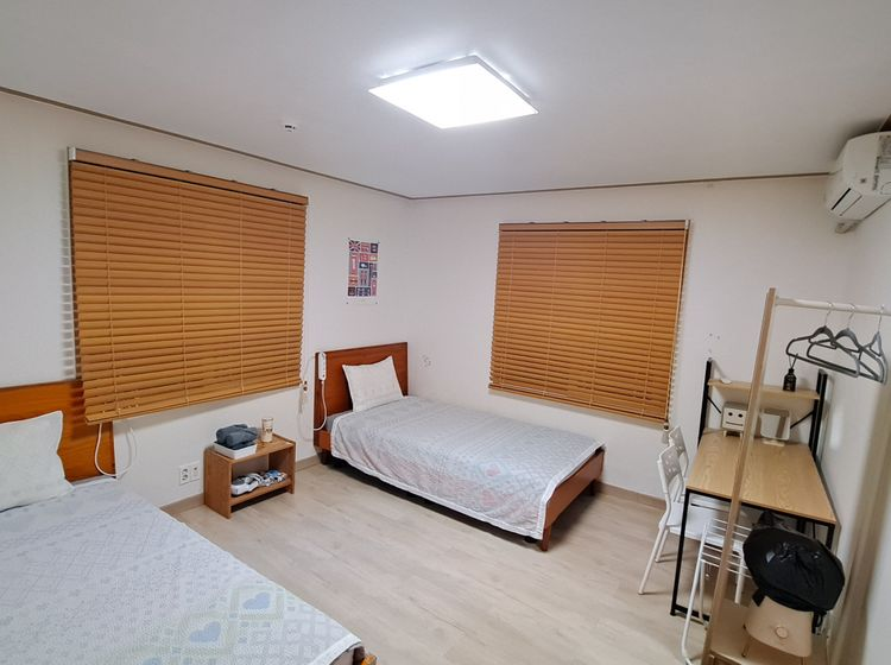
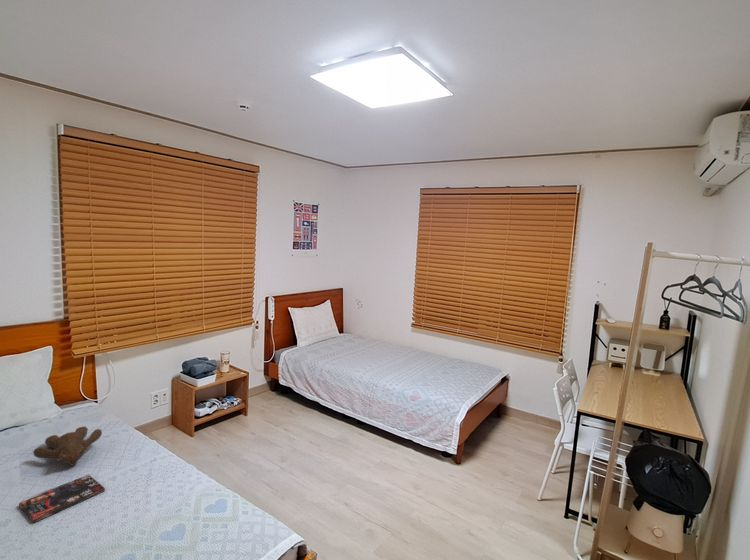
+ teddy bear (69, 443)
+ book (63, 496)
